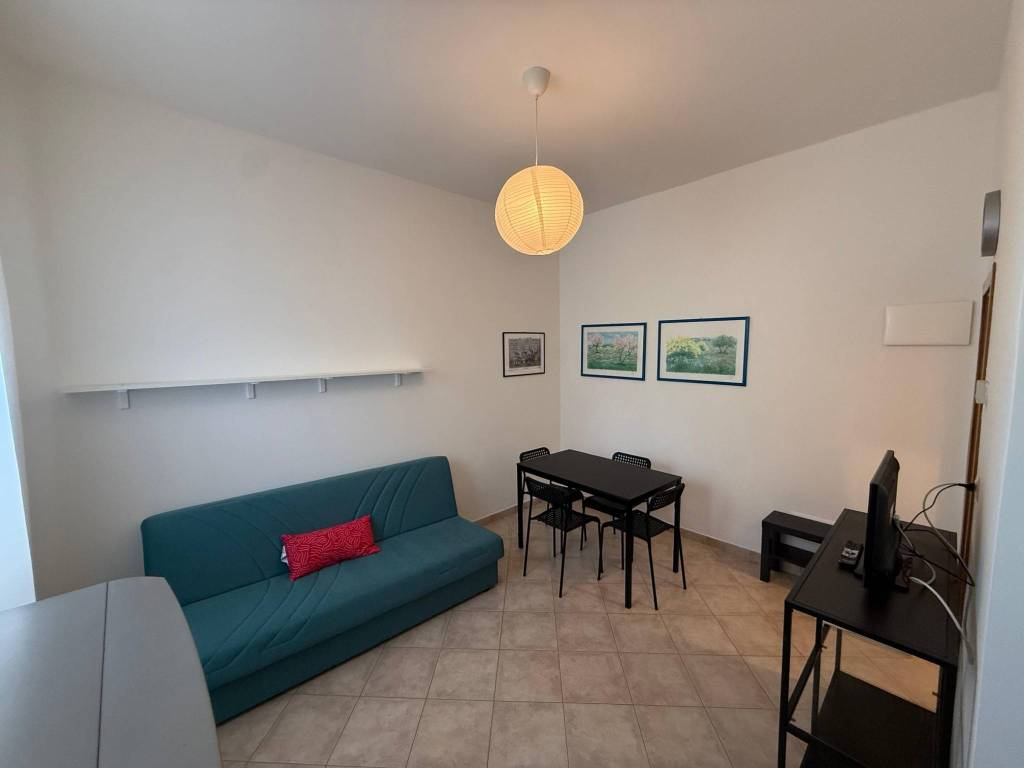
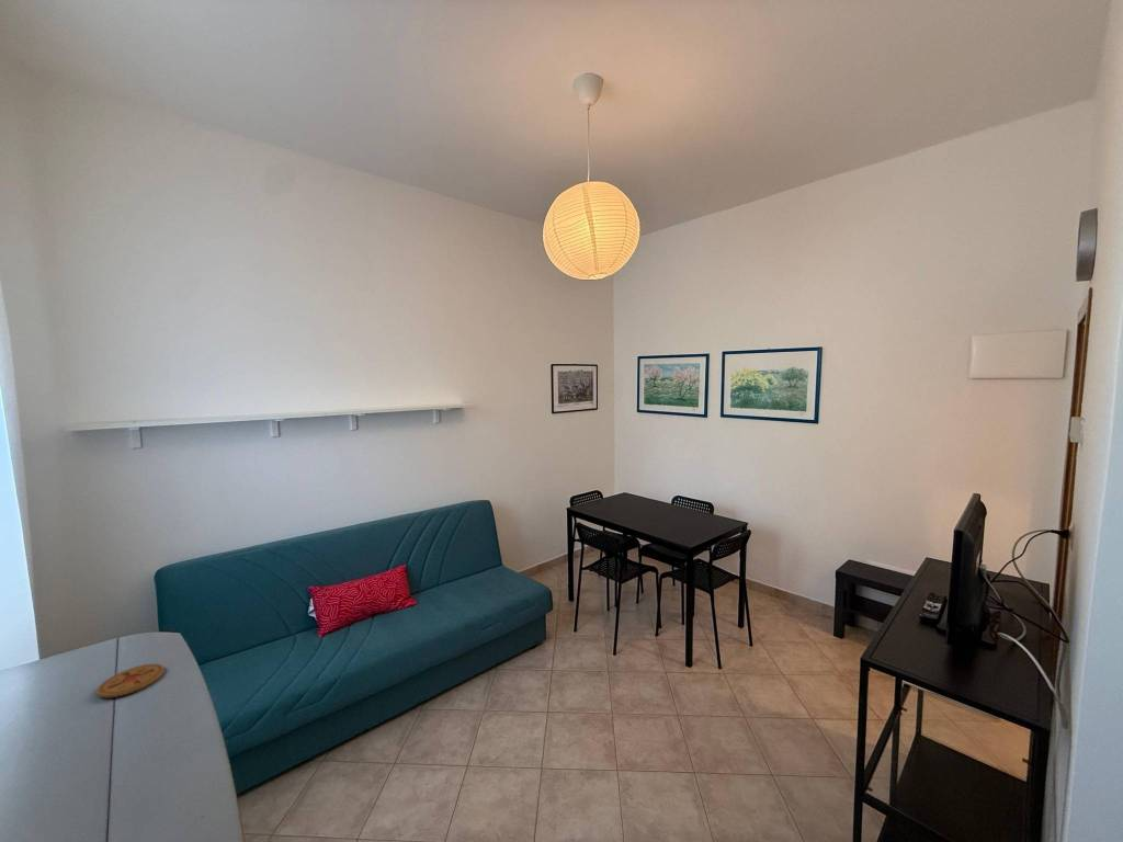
+ coaster (132, 680)
